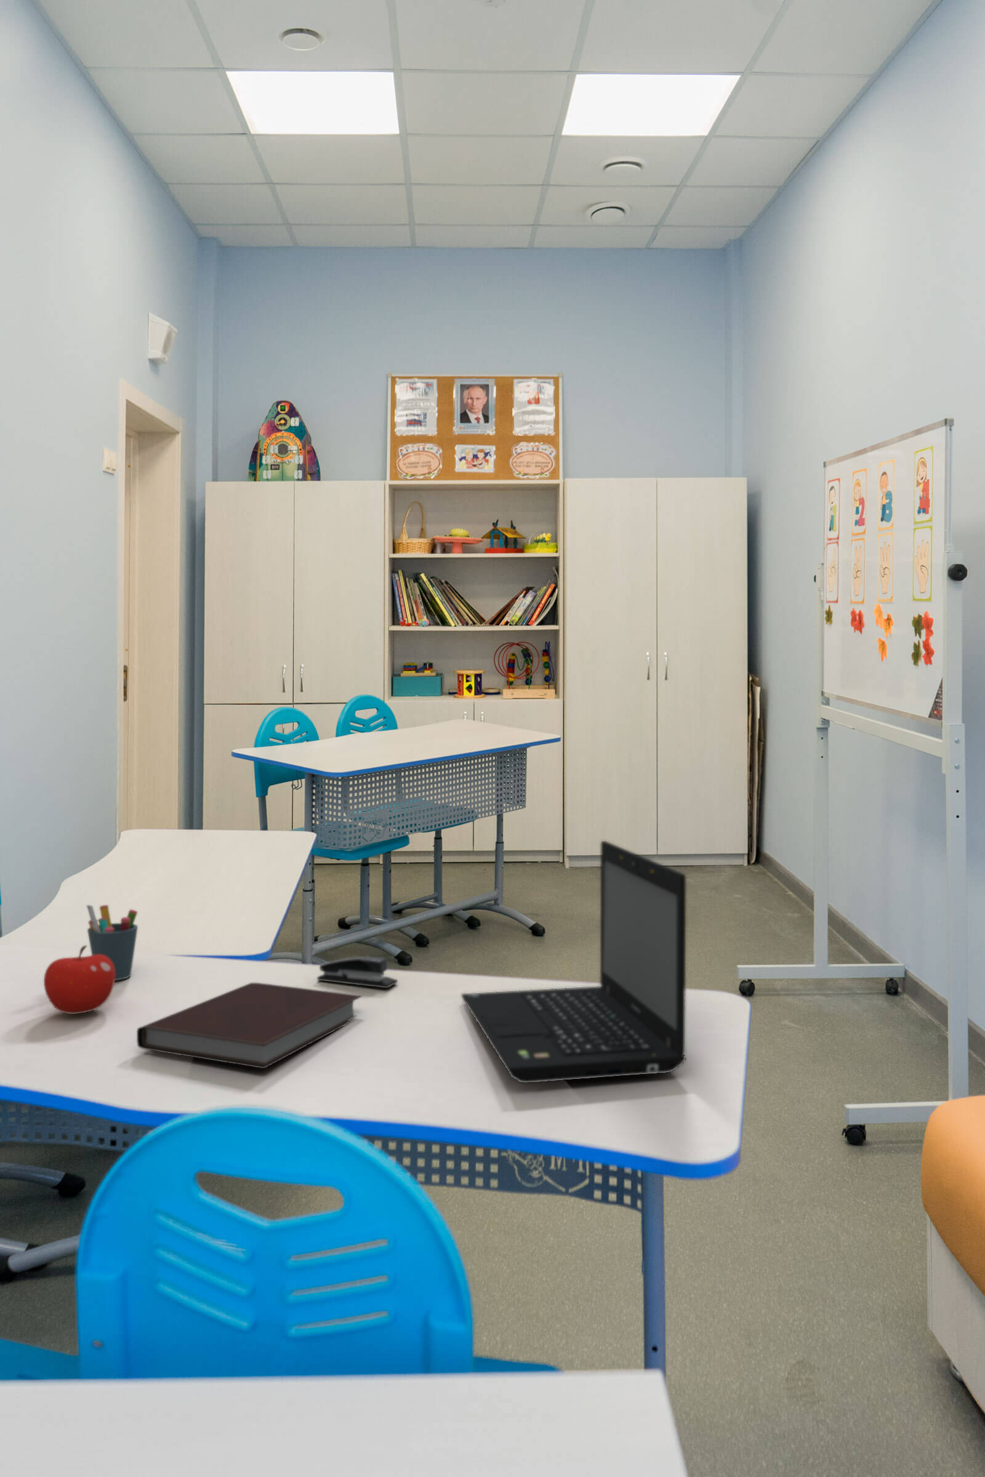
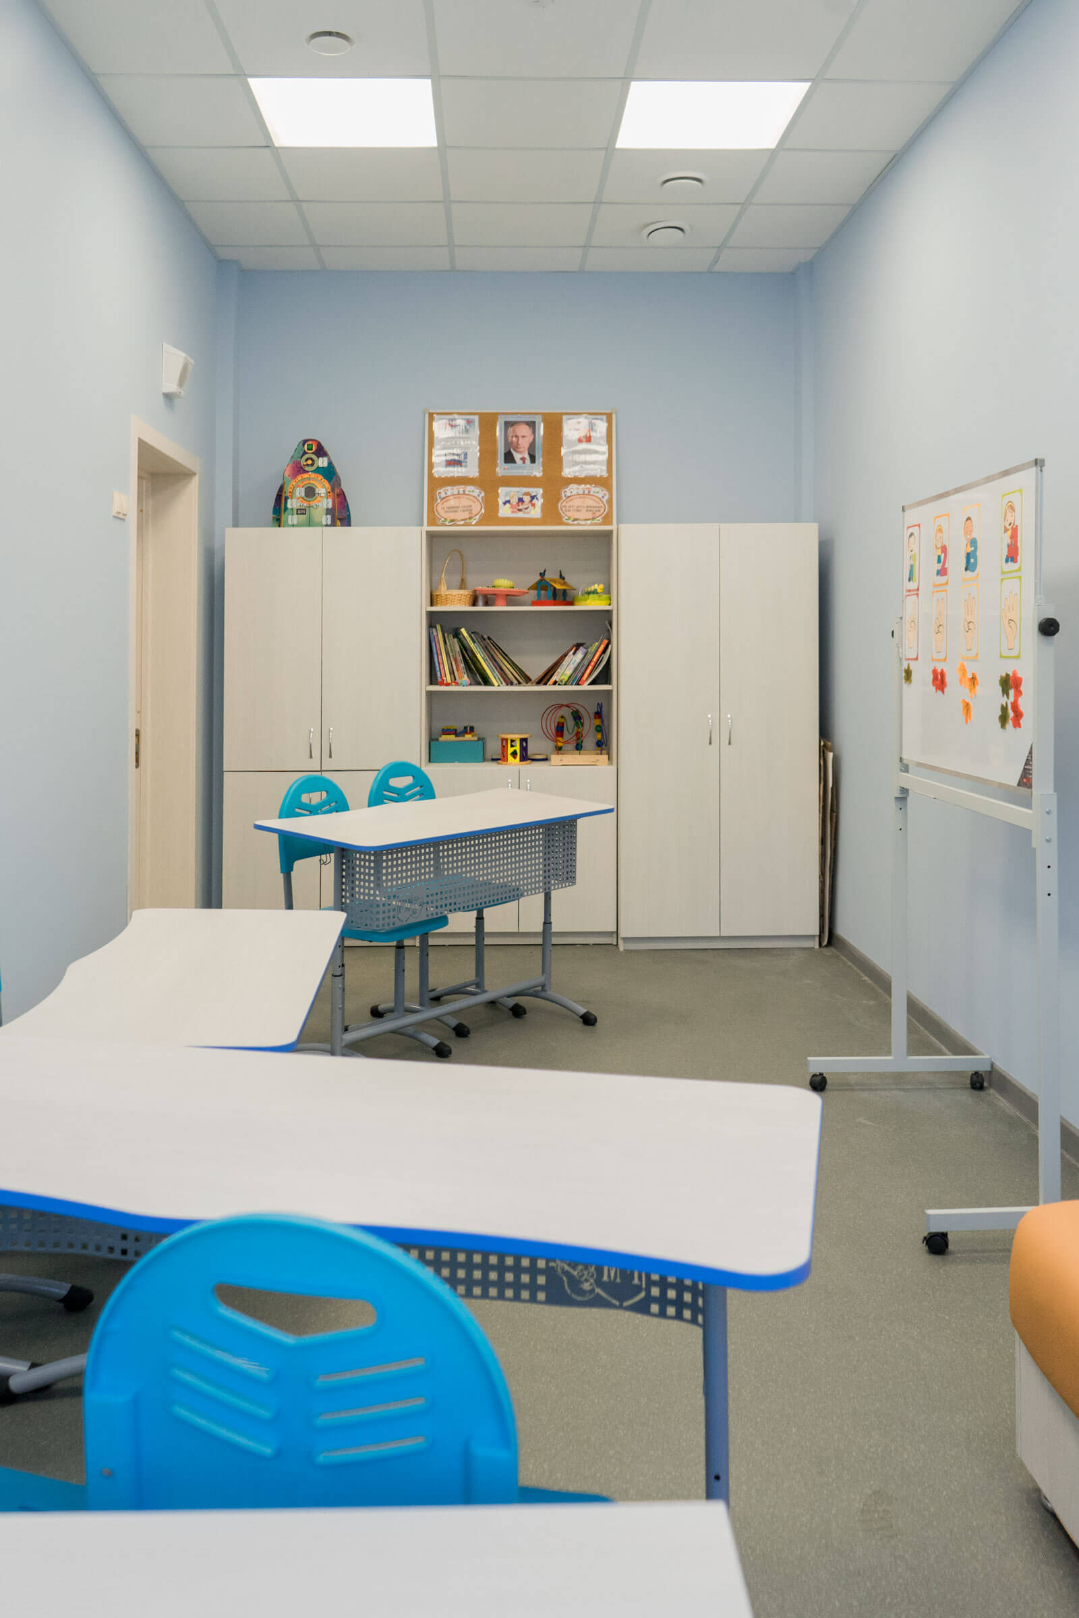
- notebook (255, 1020)
- fruit (79, 979)
- pen holder (112, 939)
- stapler (356, 968)
- laptop (600, 947)
